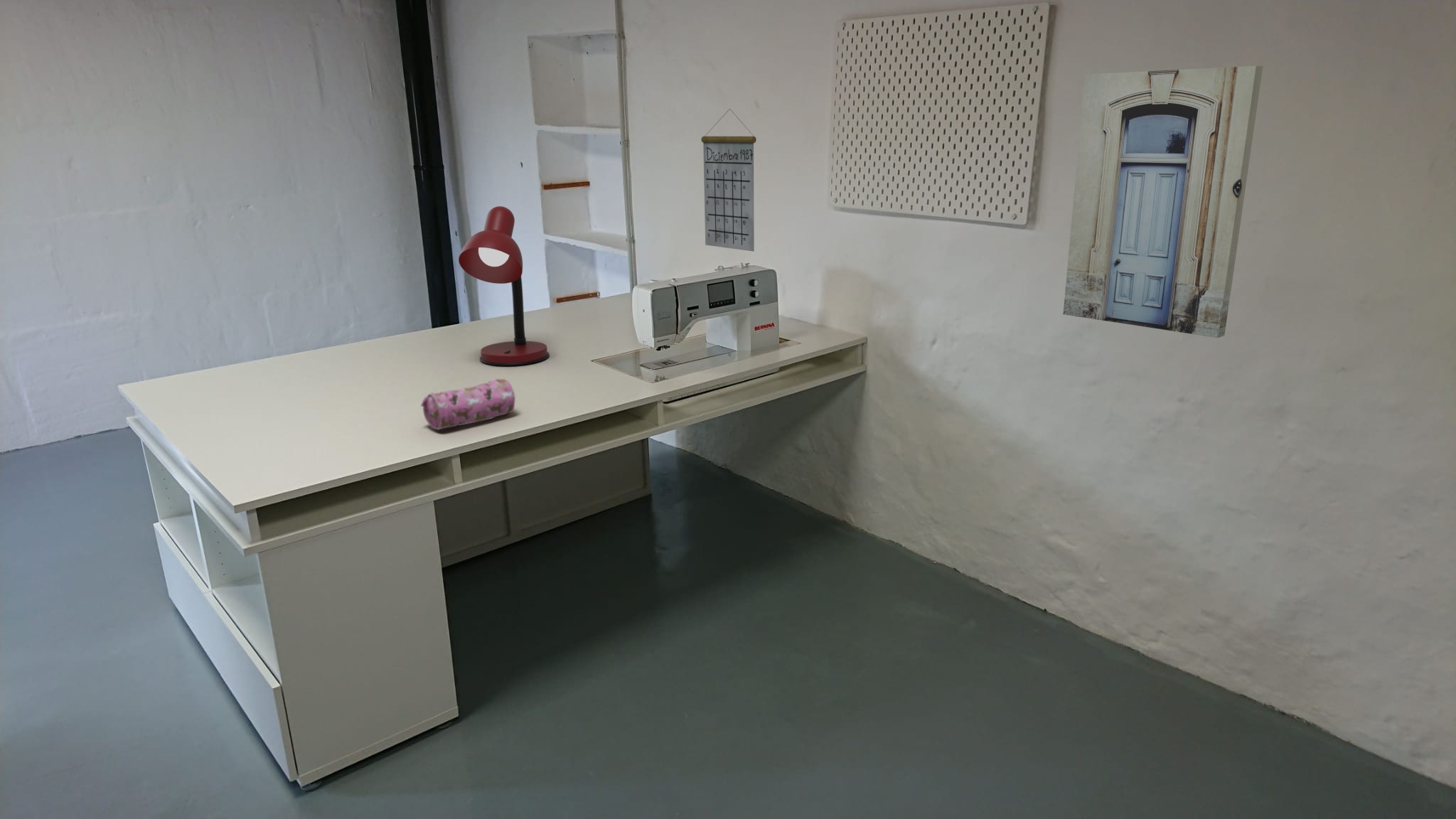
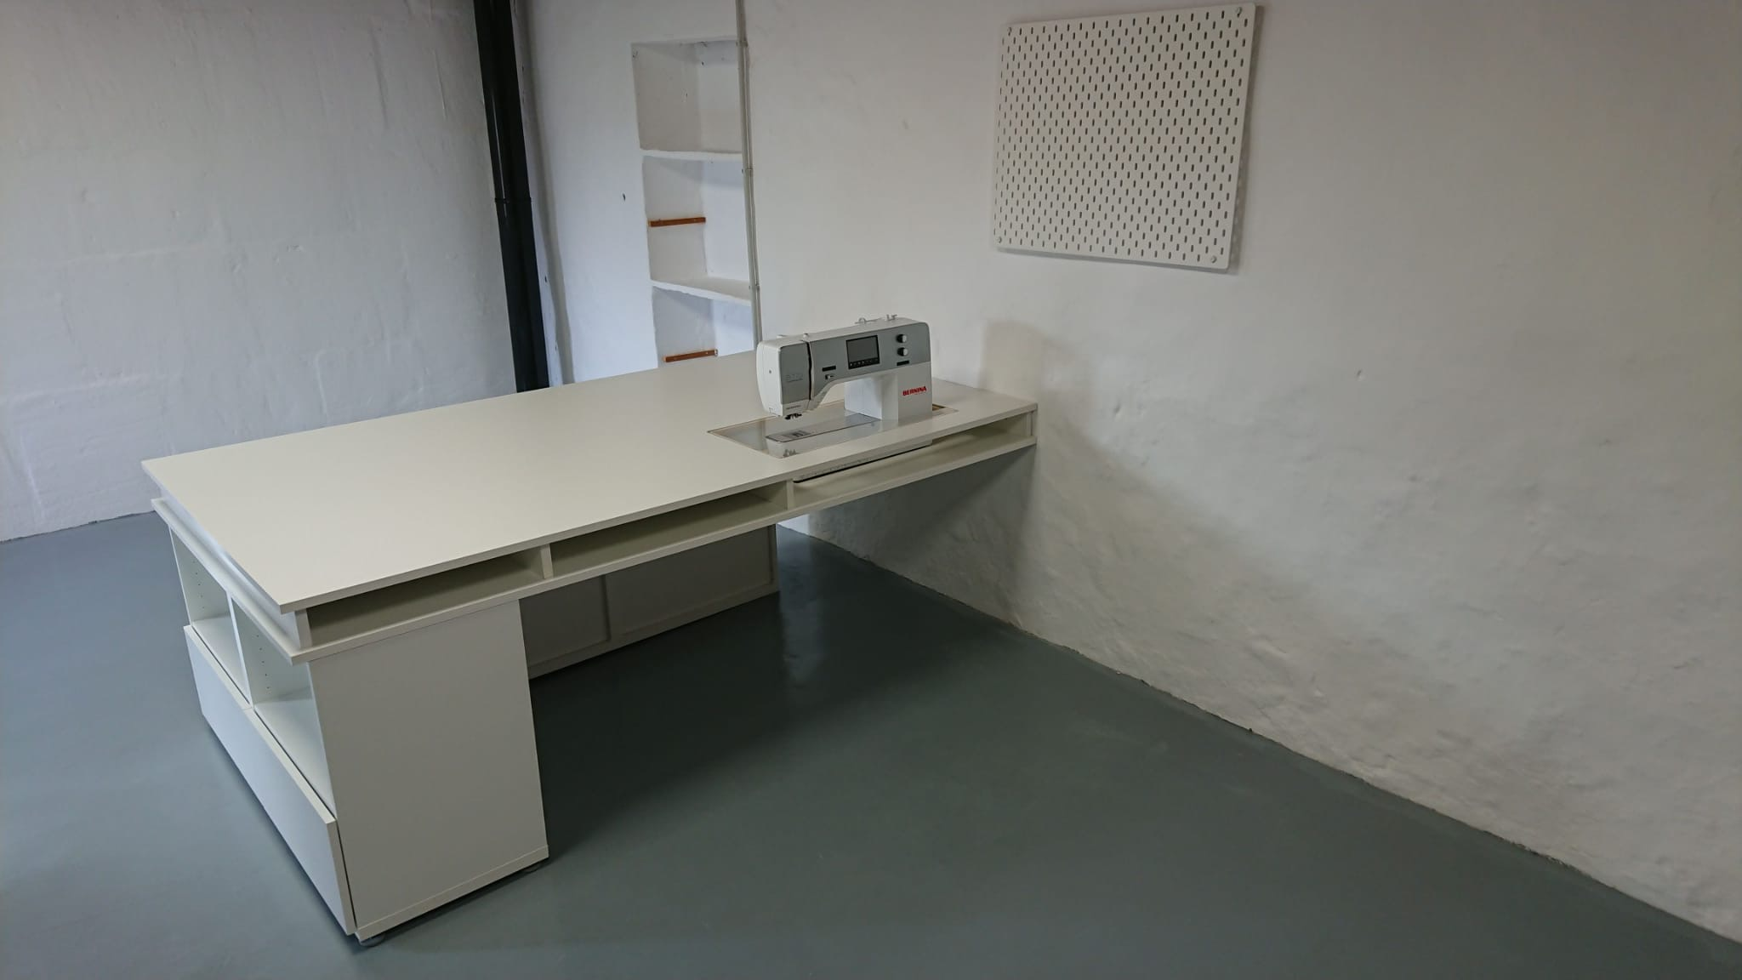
- calendar (728, 179)
- pencil case (469, 403)
- wall art (1153, 202)
- desk lamp (503, 283)
